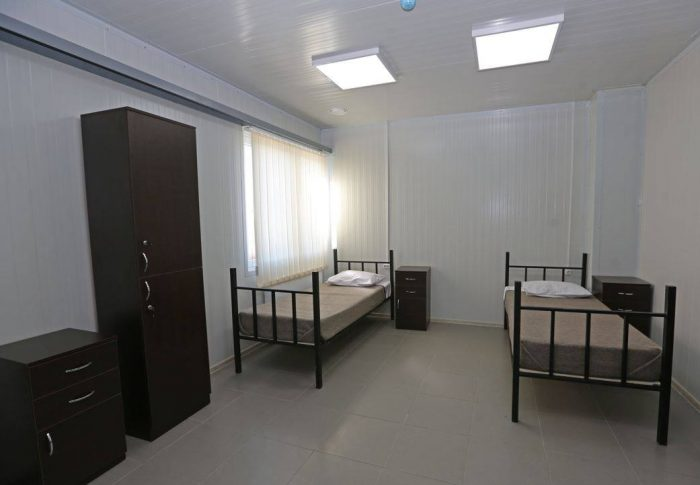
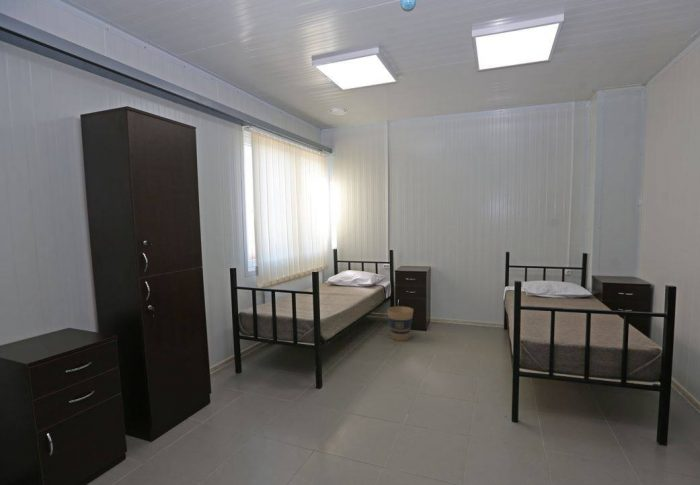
+ trash can (400, 323)
